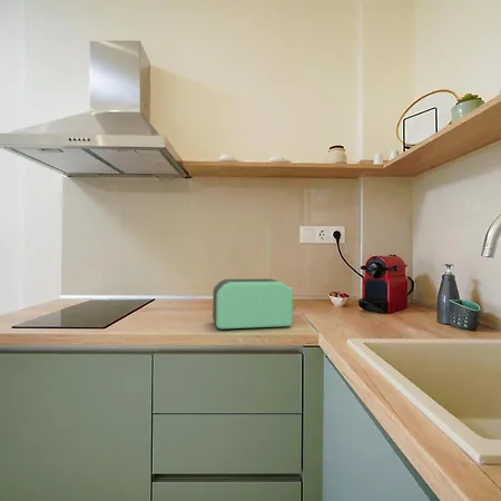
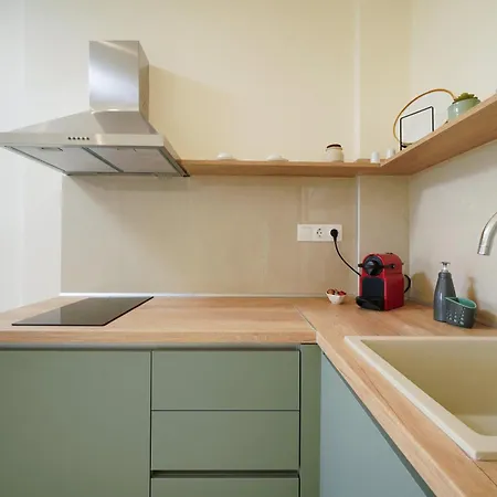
- toaster (250, 302)
